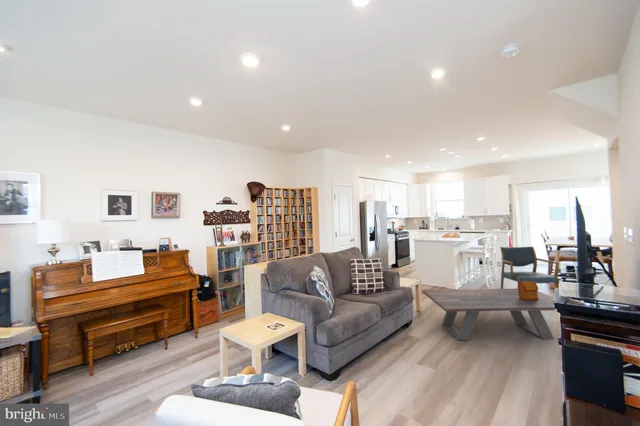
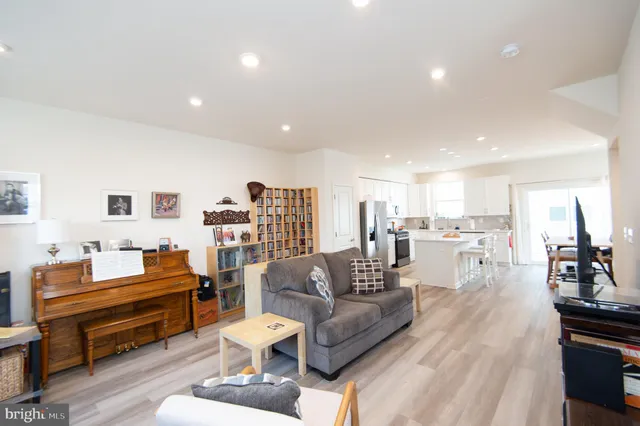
- decorative box (528, 289)
- coffee table (492, 310)
- armchair (528, 276)
